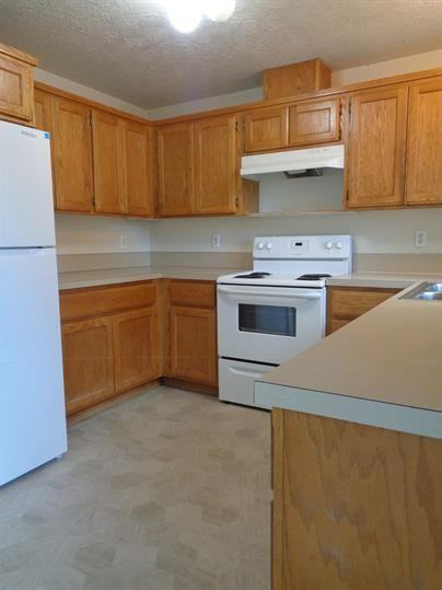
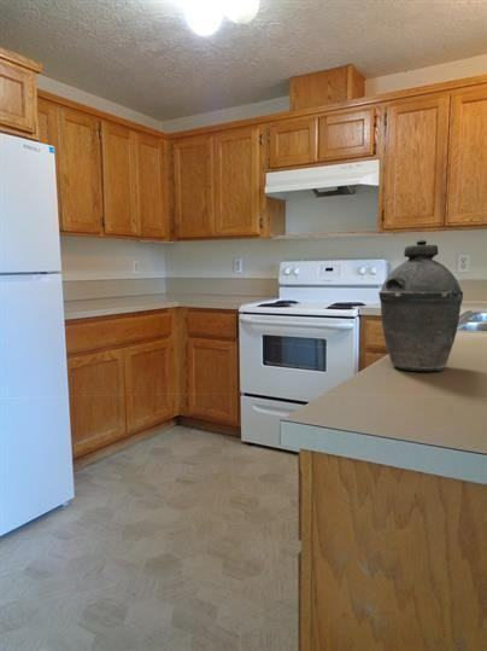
+ kettle (419, 303)
